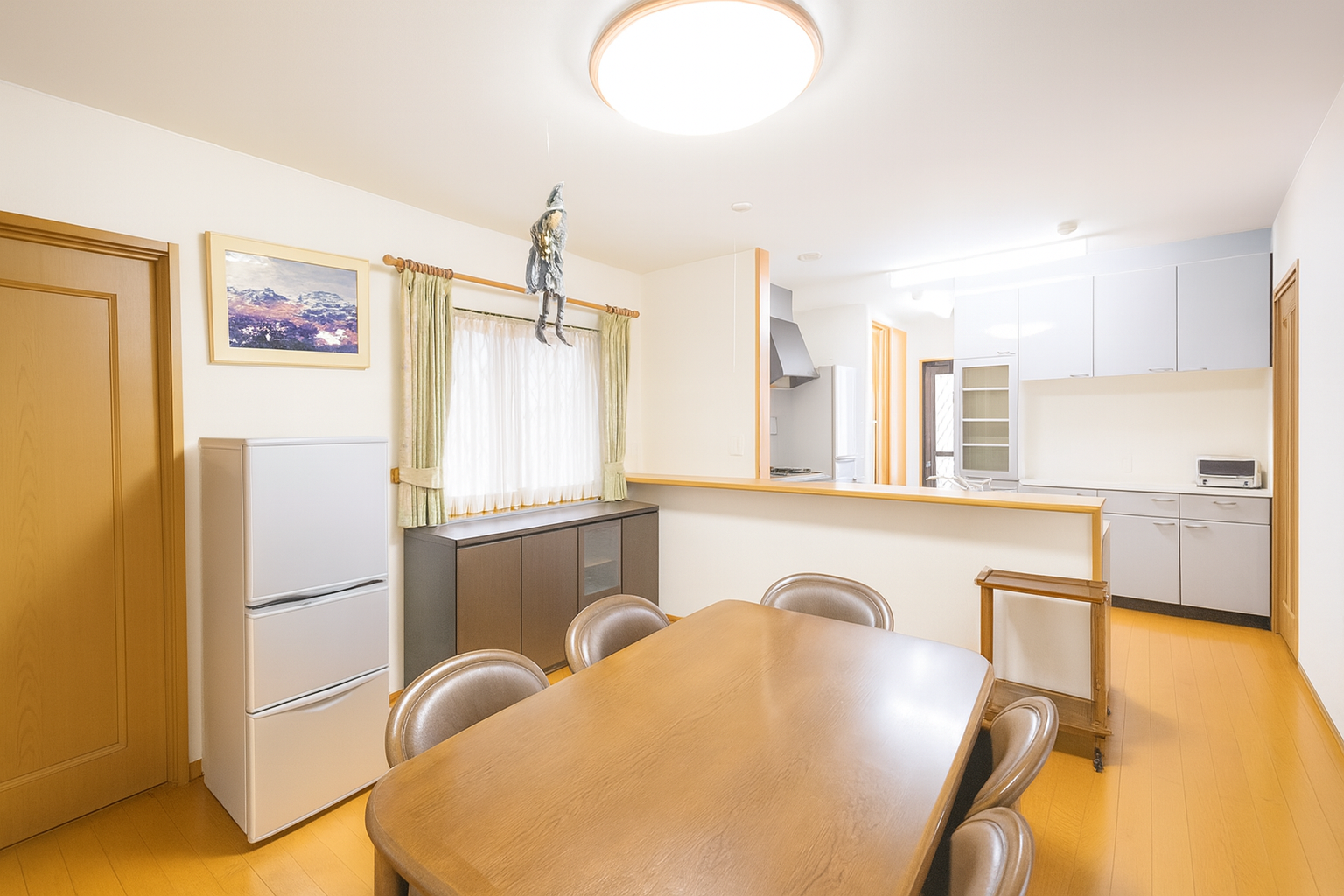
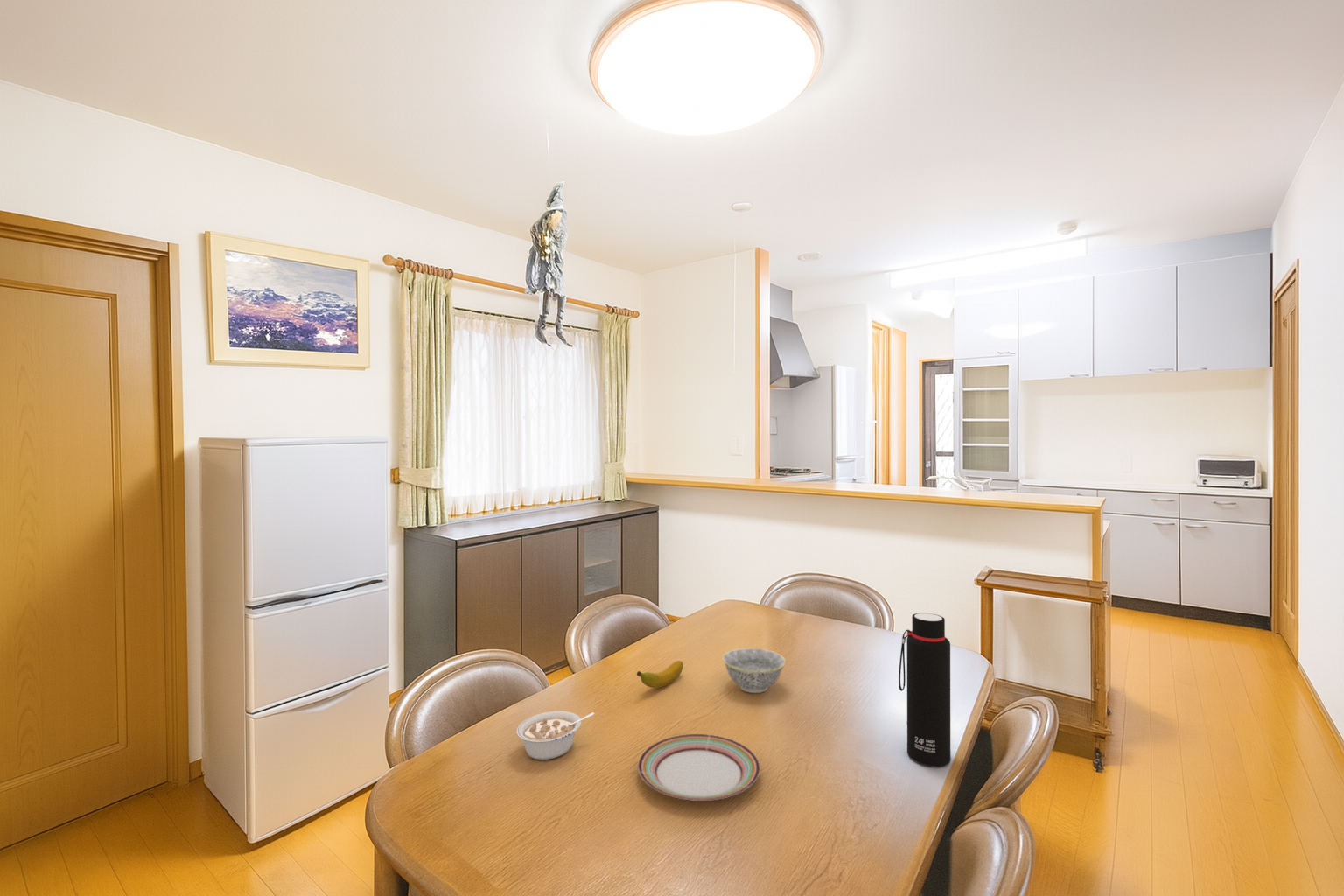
+ plate (698, 768)
+ legume (551, 733)
+ water bottle (924, 685)
+ bowl (753, 673)
+ banana (661, 673)
